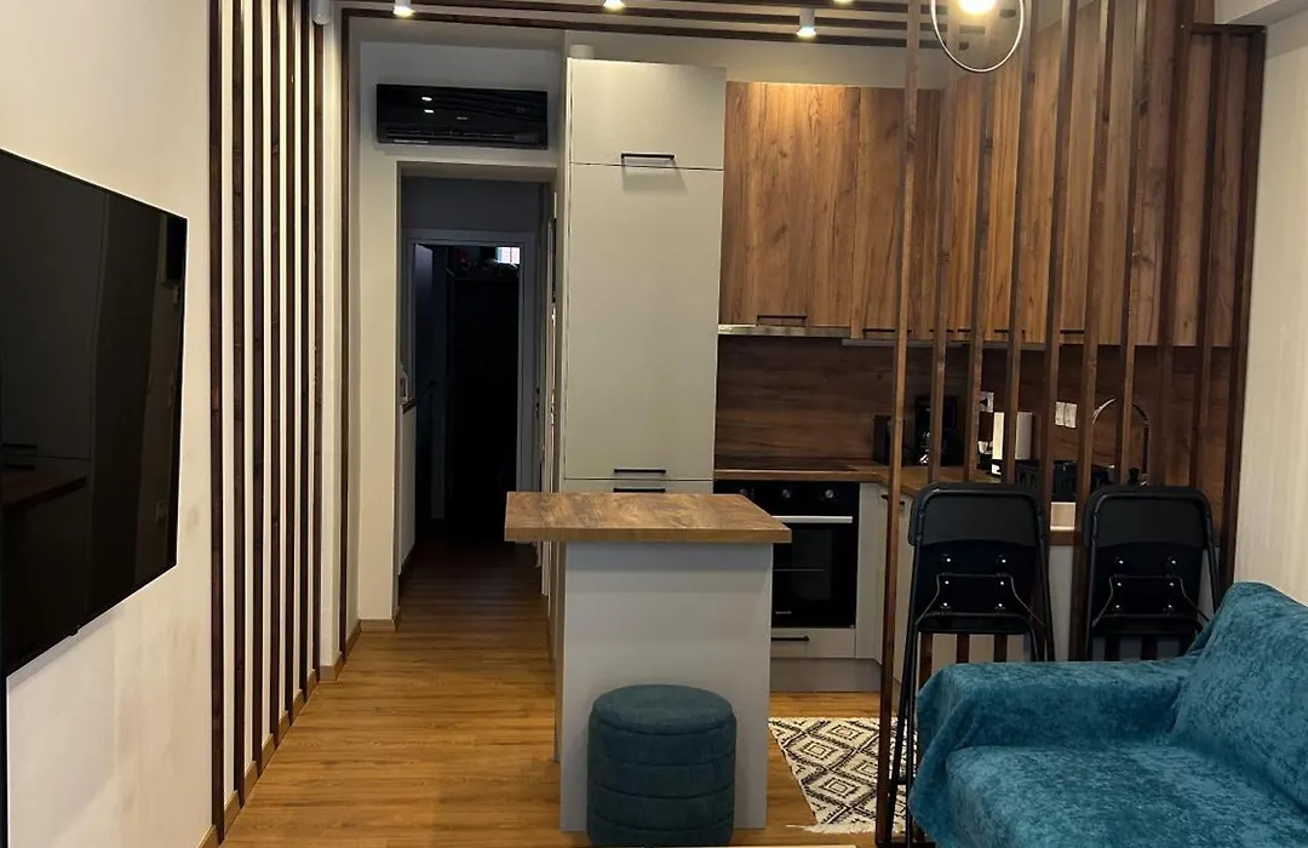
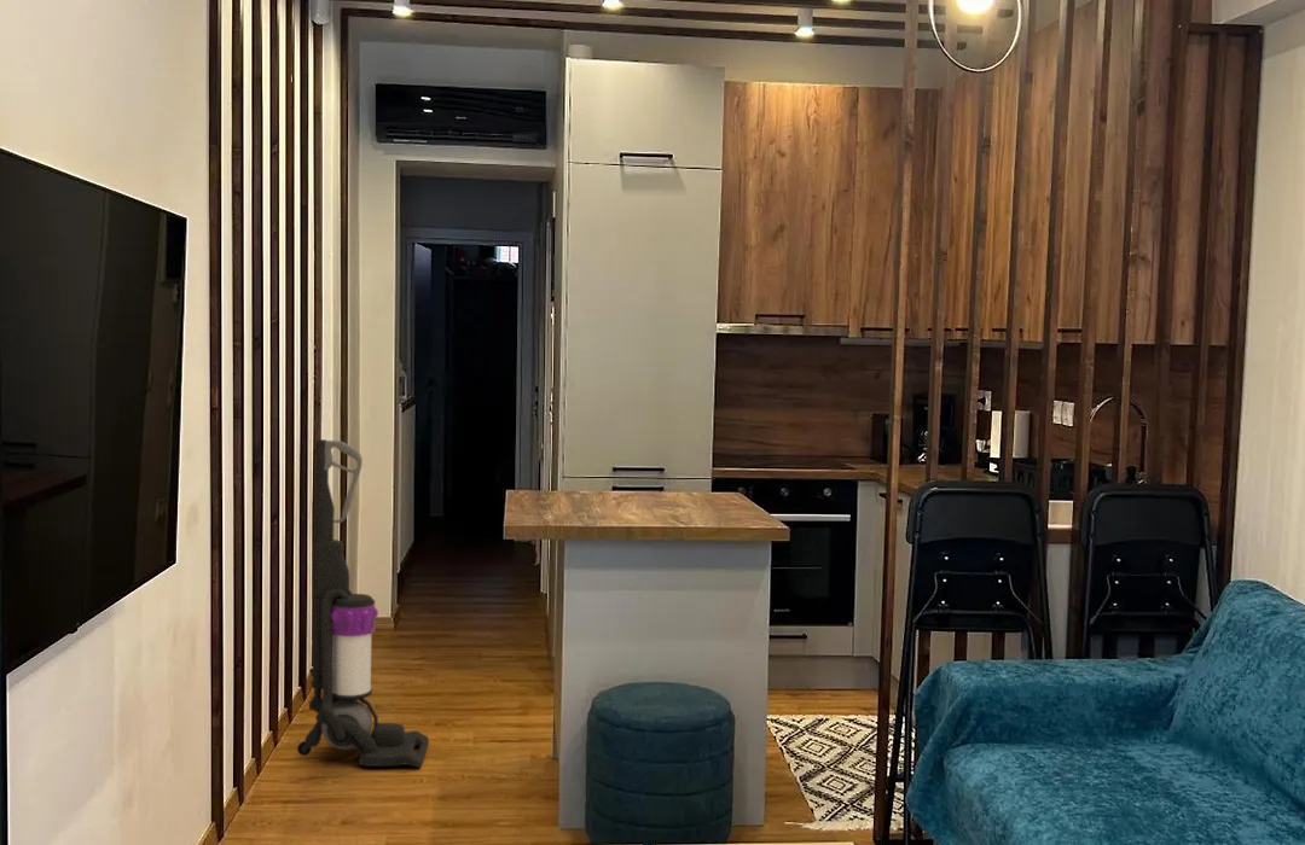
+ vacuum cleaner (364, 599)
